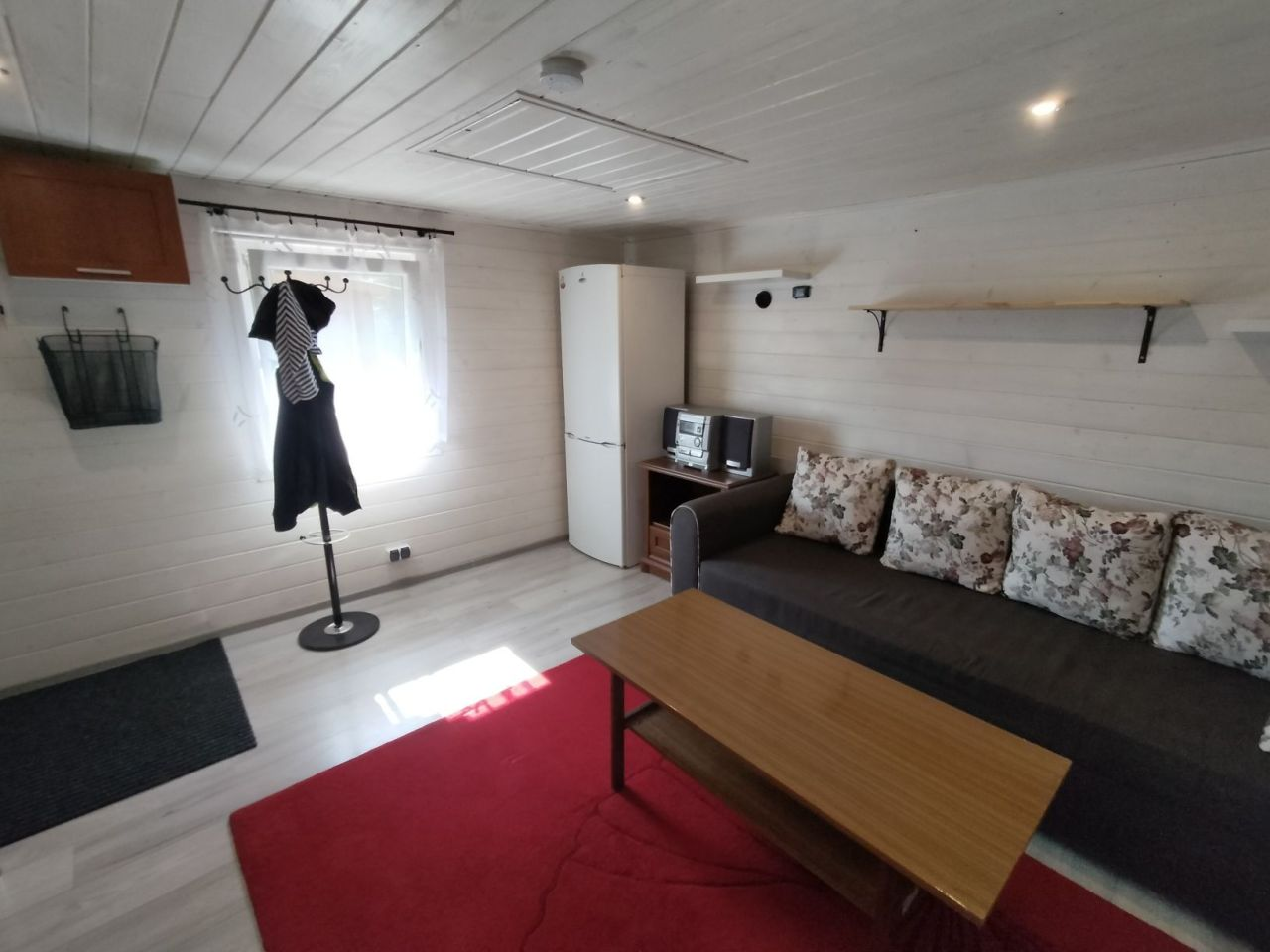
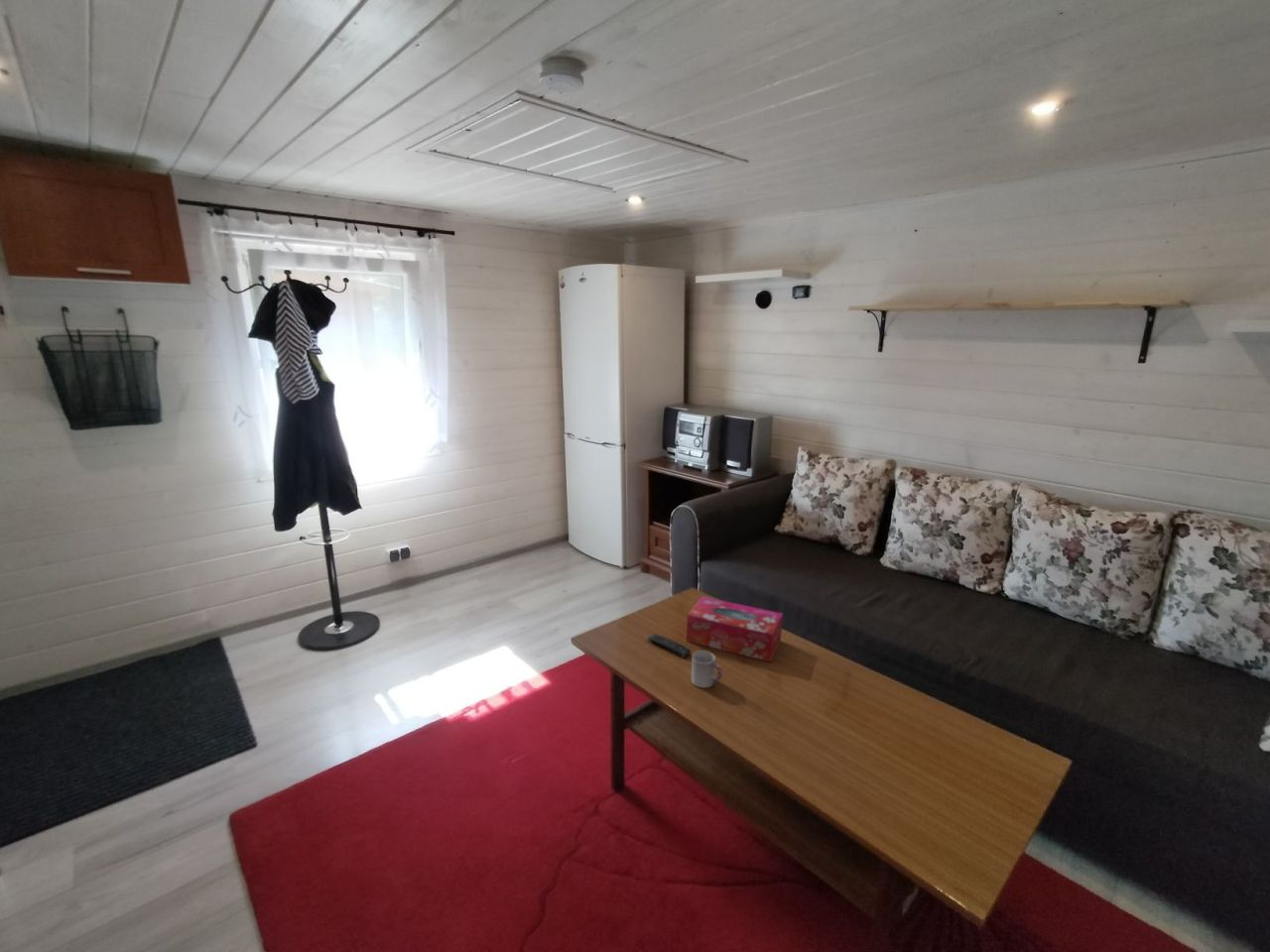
+ remote control (667, 644)
+ tissue box (734, 627)
+ cup (707, 670)
